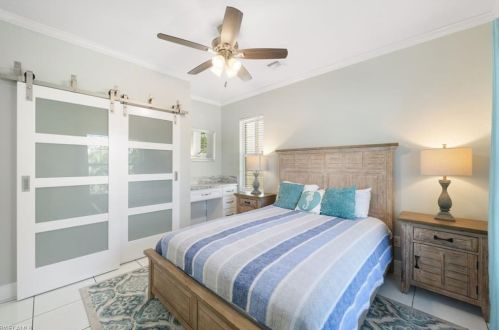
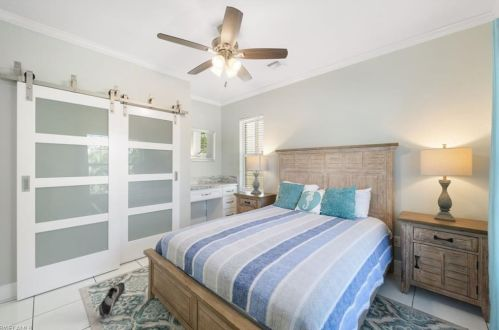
+ shoe (112, 298)
